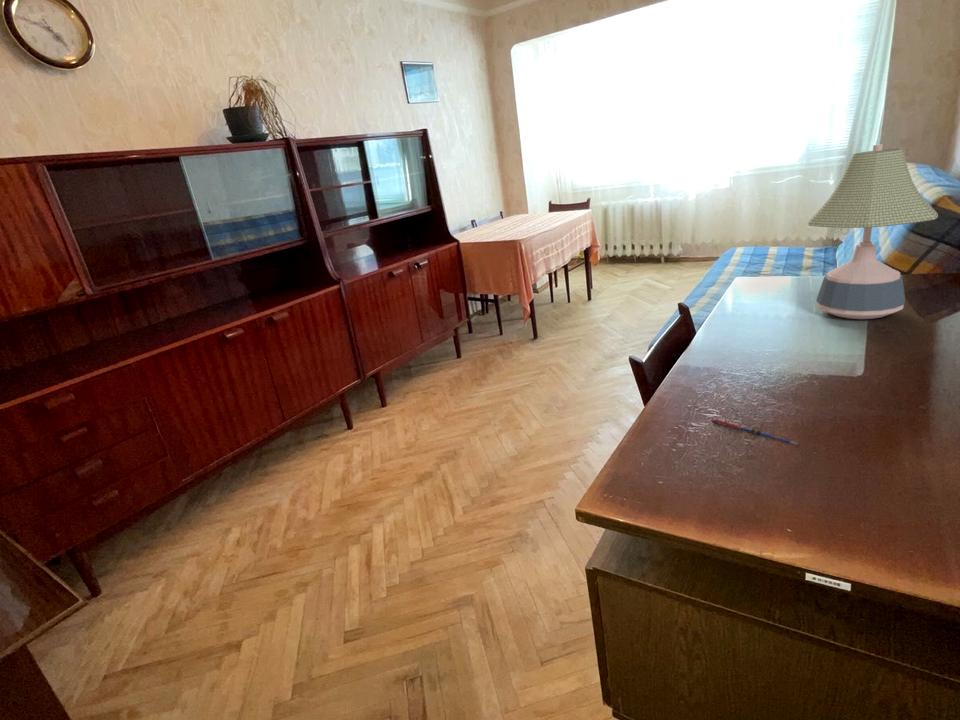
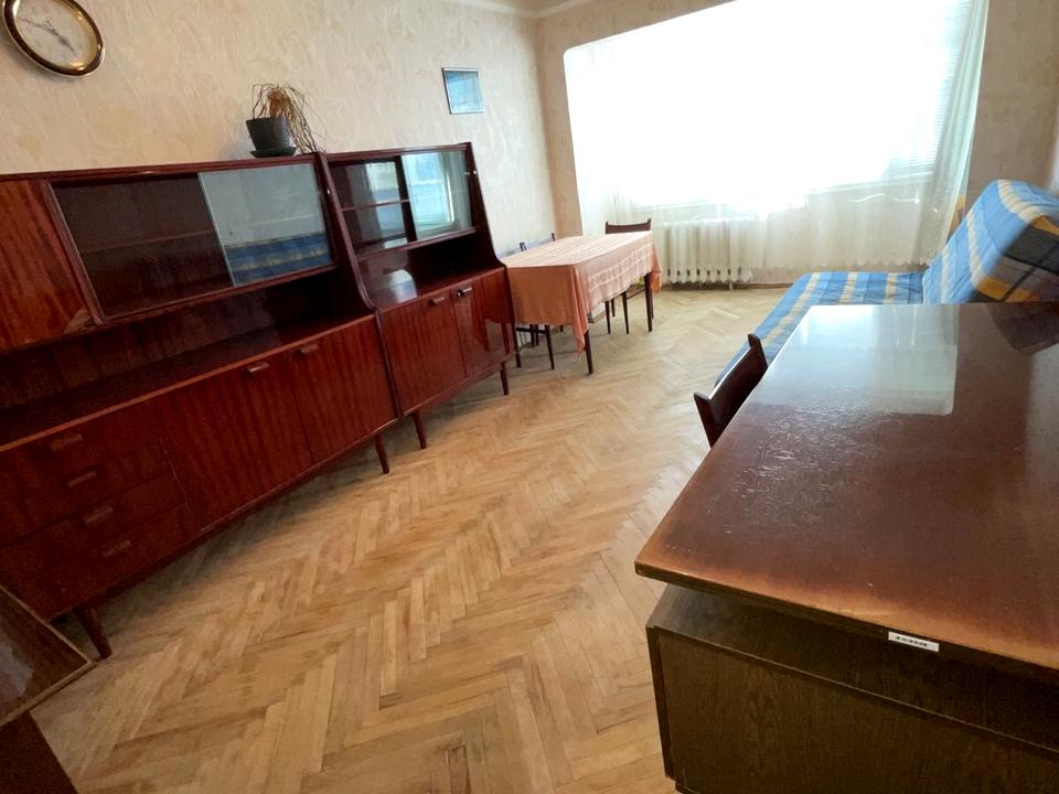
- desk lamp (867, 233)
- pen (753, 431)
